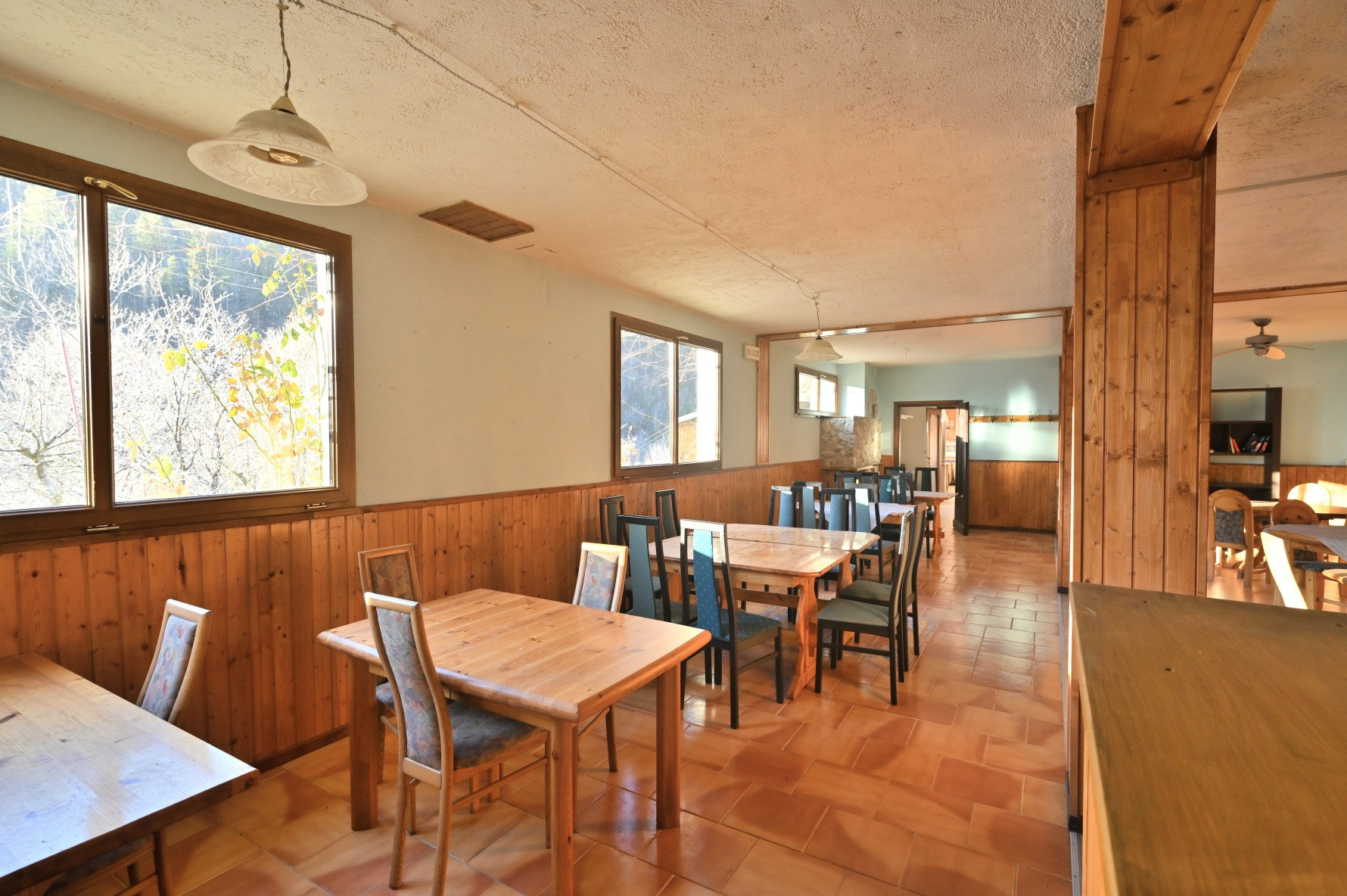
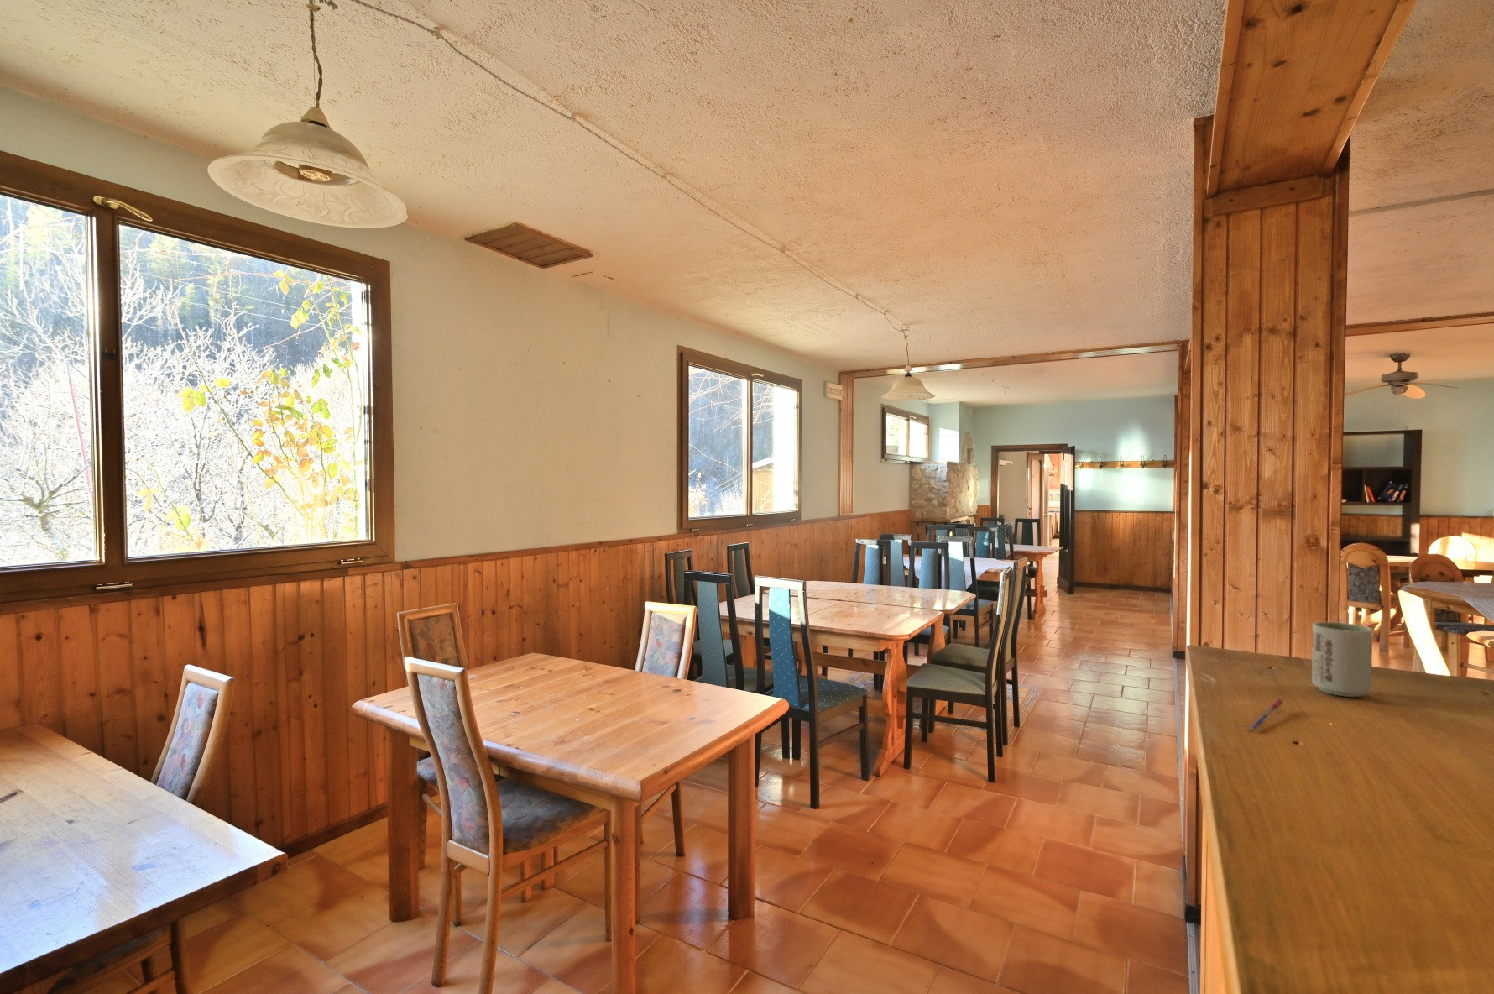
+ pen (1266, 713)
+ cup (1341, 658)
